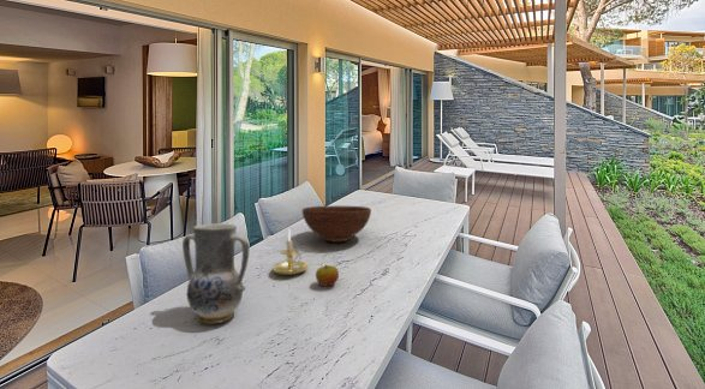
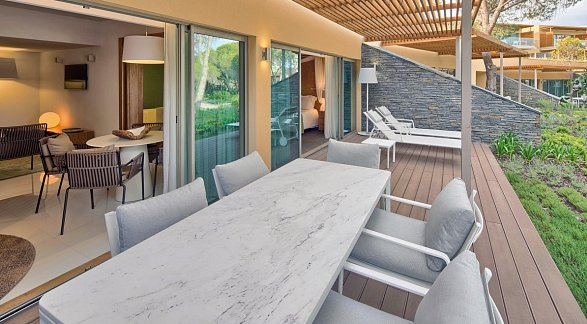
- candle holder (291, 249)
- apple (327, 275)
- fruit bowl (336, 223)
- vase (214, 271)
